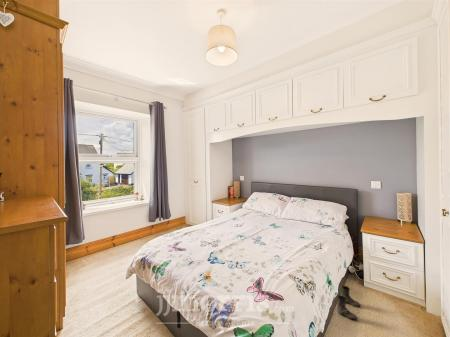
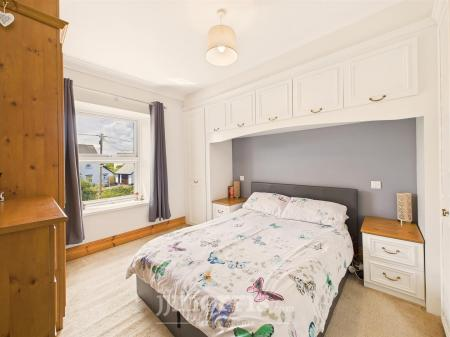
- boots (348, 301)
